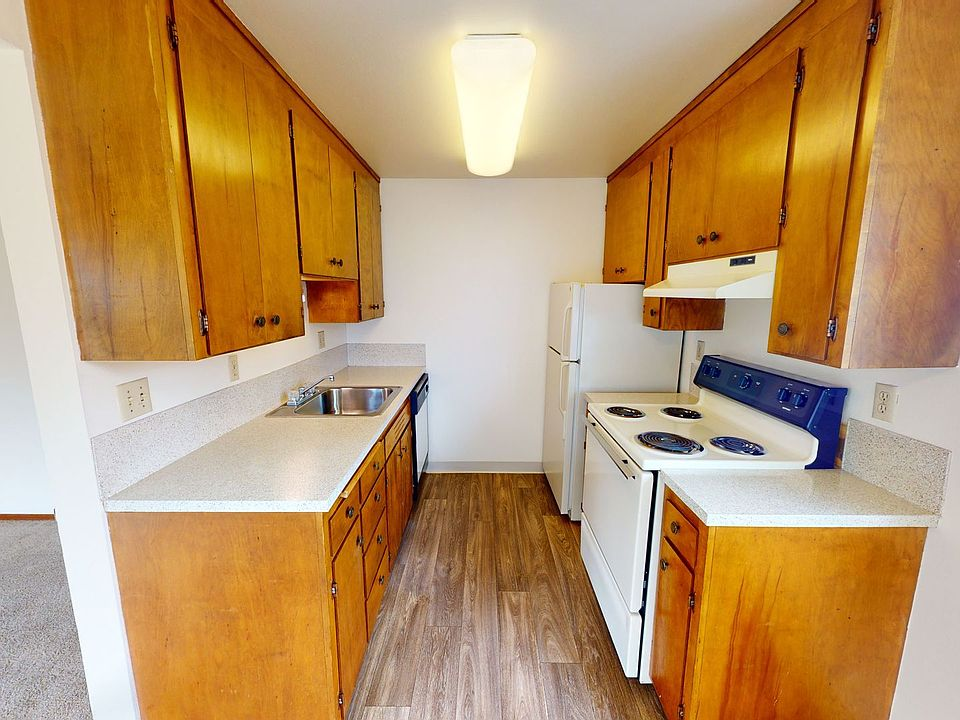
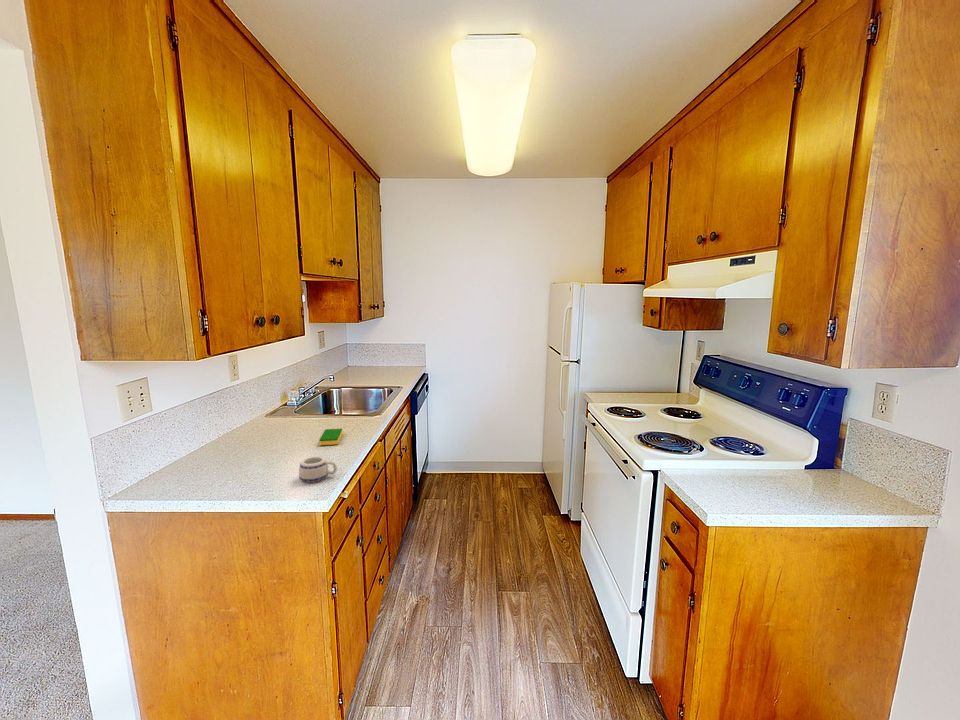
+ dish sponge (331, 436)
+ mug (318, 468)
